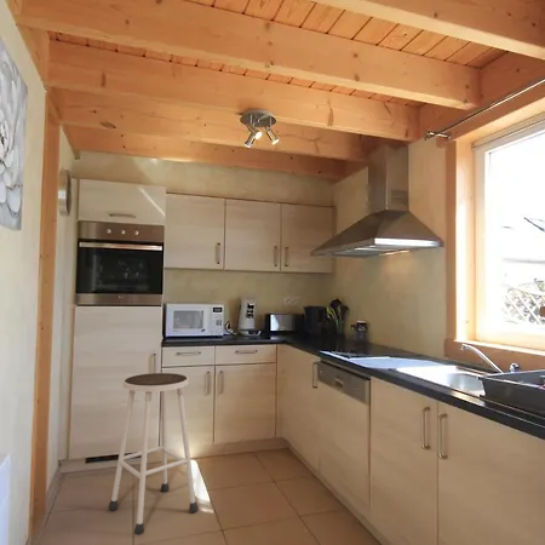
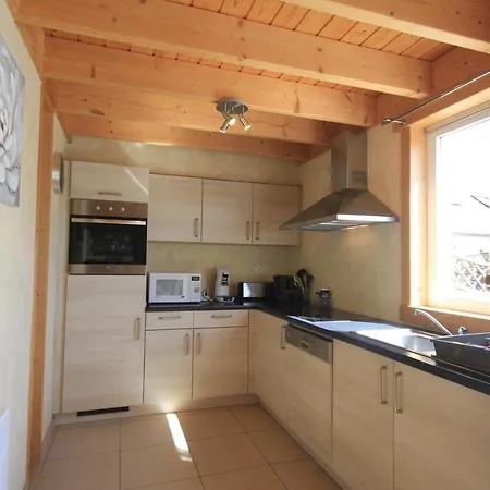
- stool (155, 447)
